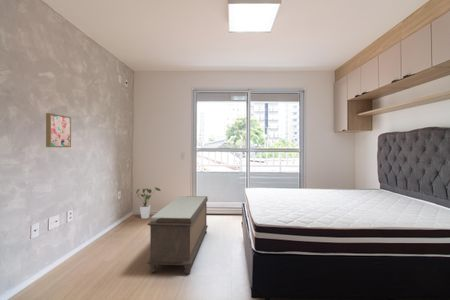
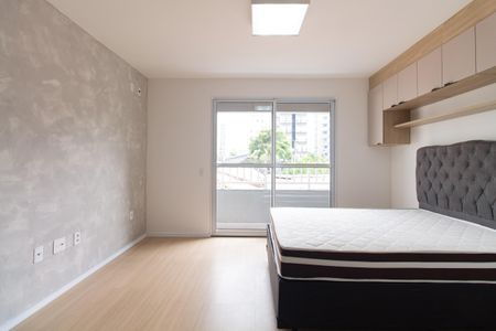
- wall art (59, 131)
- house plant (147, 201)
- bench (183, 227)
